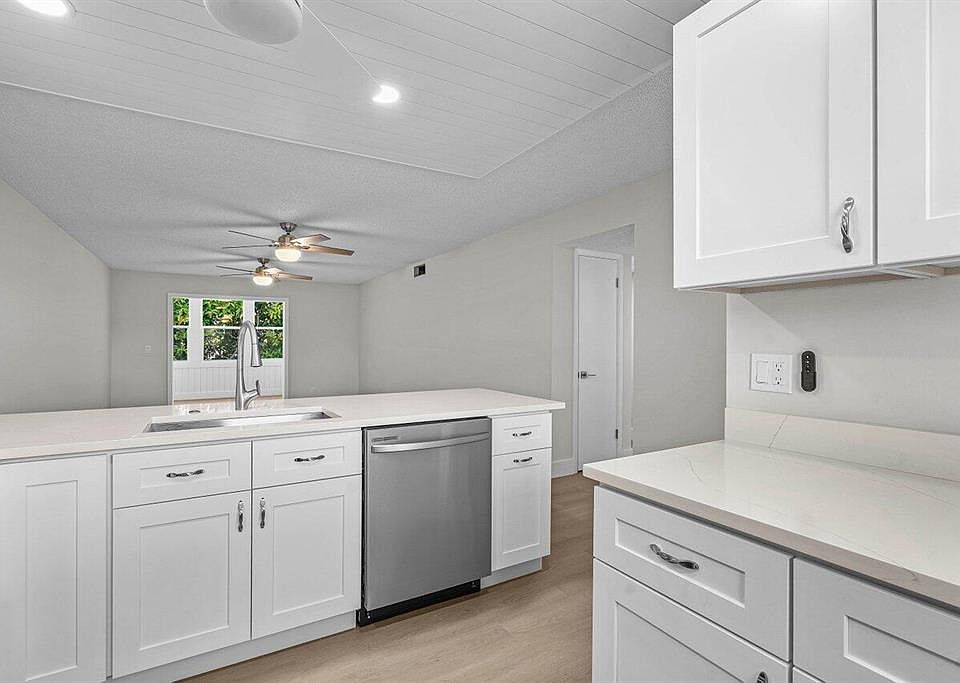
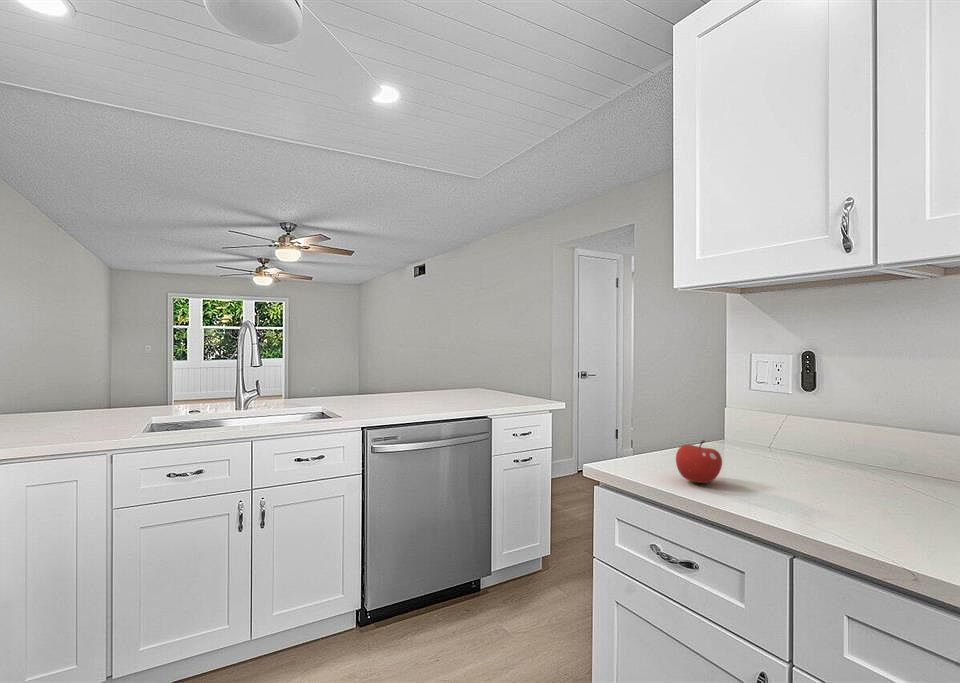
+ fruit (698, 461)
